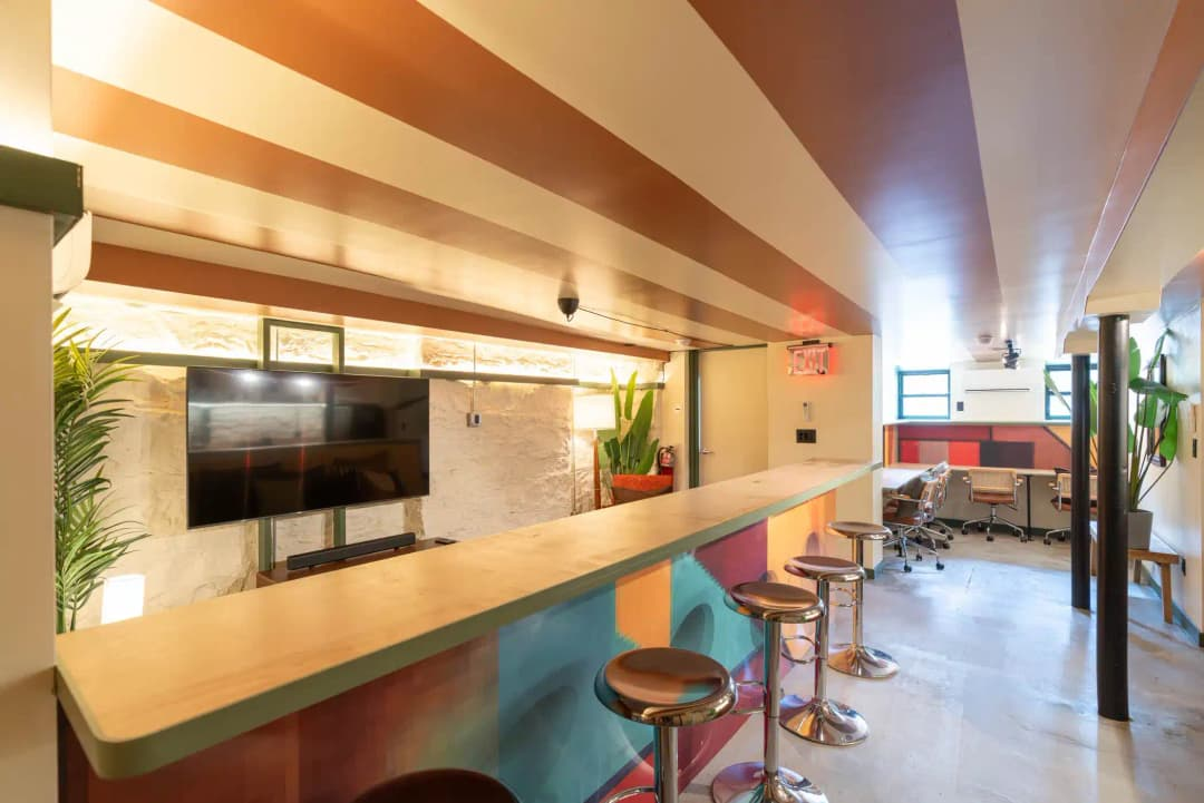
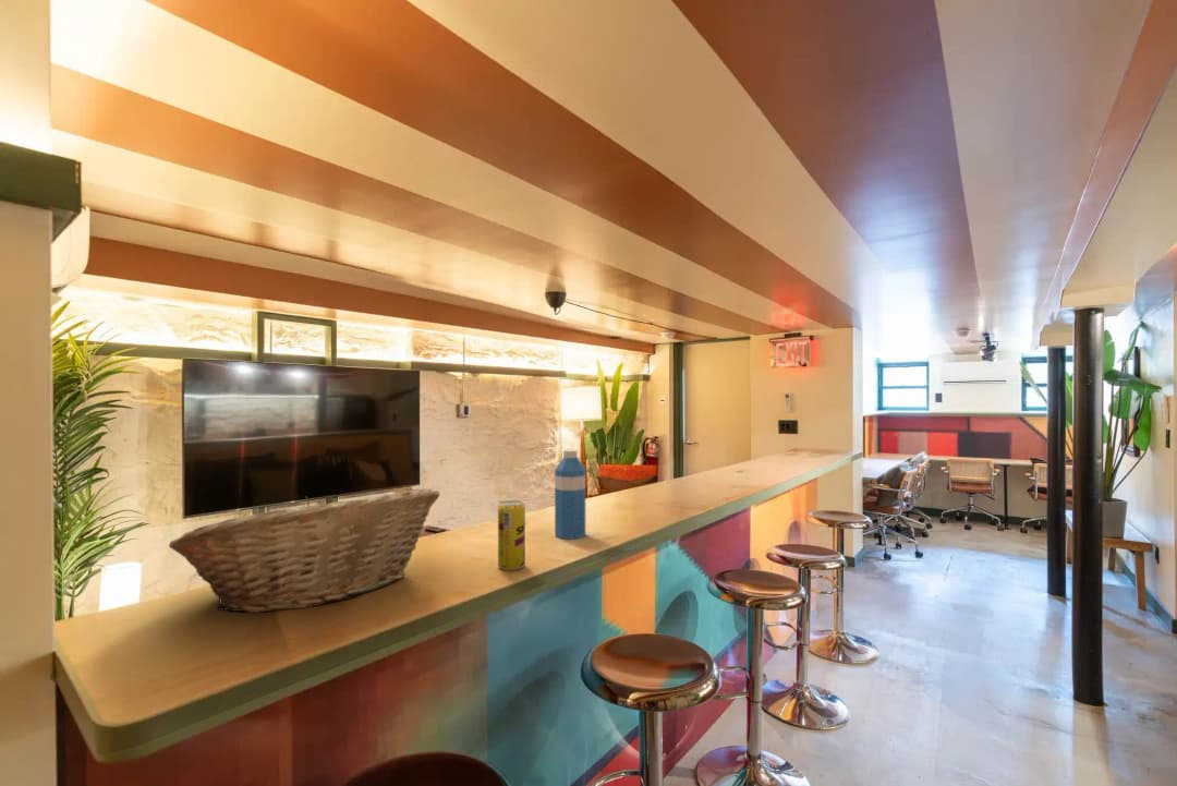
+ fruit basket (320, 536)
+ water bottle (570, 493)
+ beverage can (511, 534)
